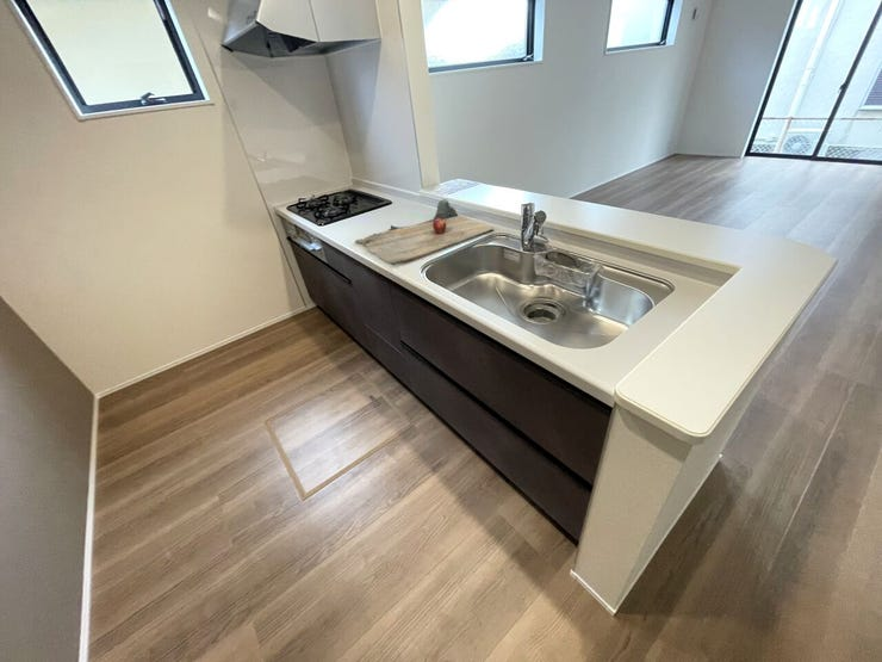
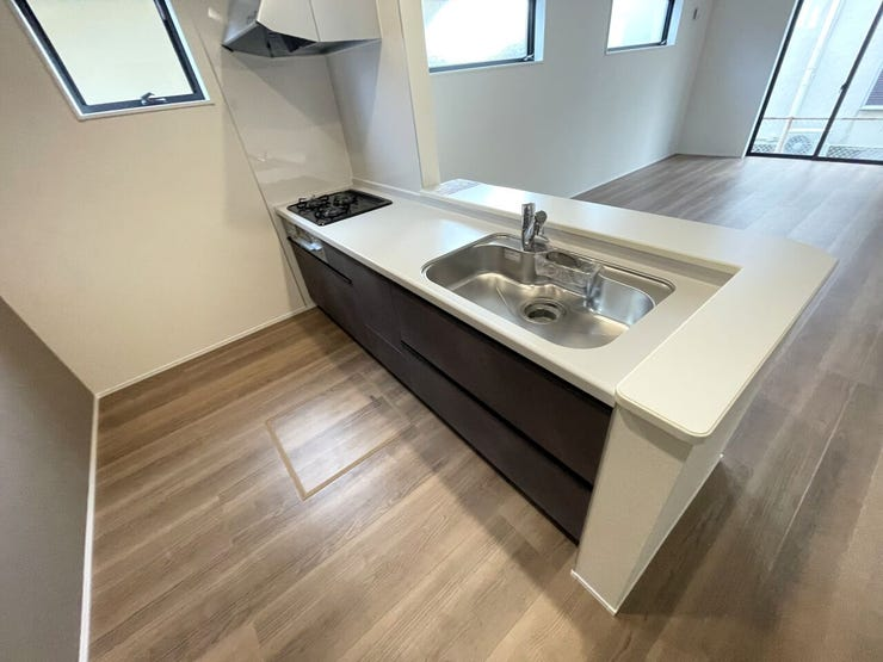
- cutting board (422, 228)
